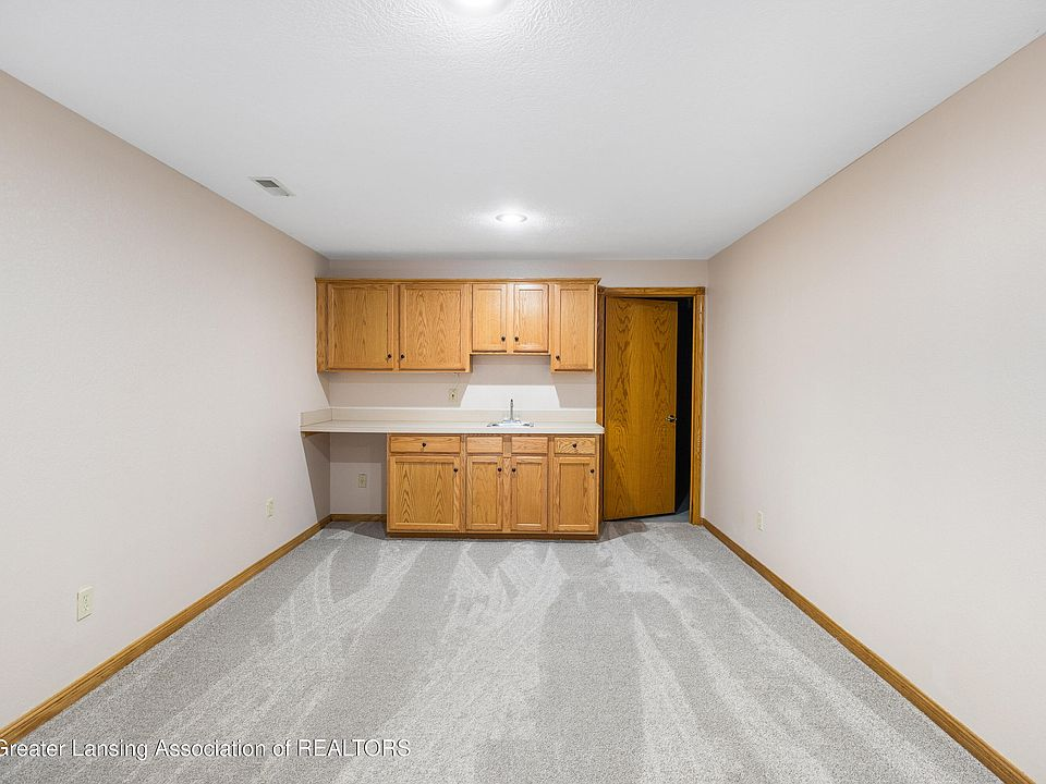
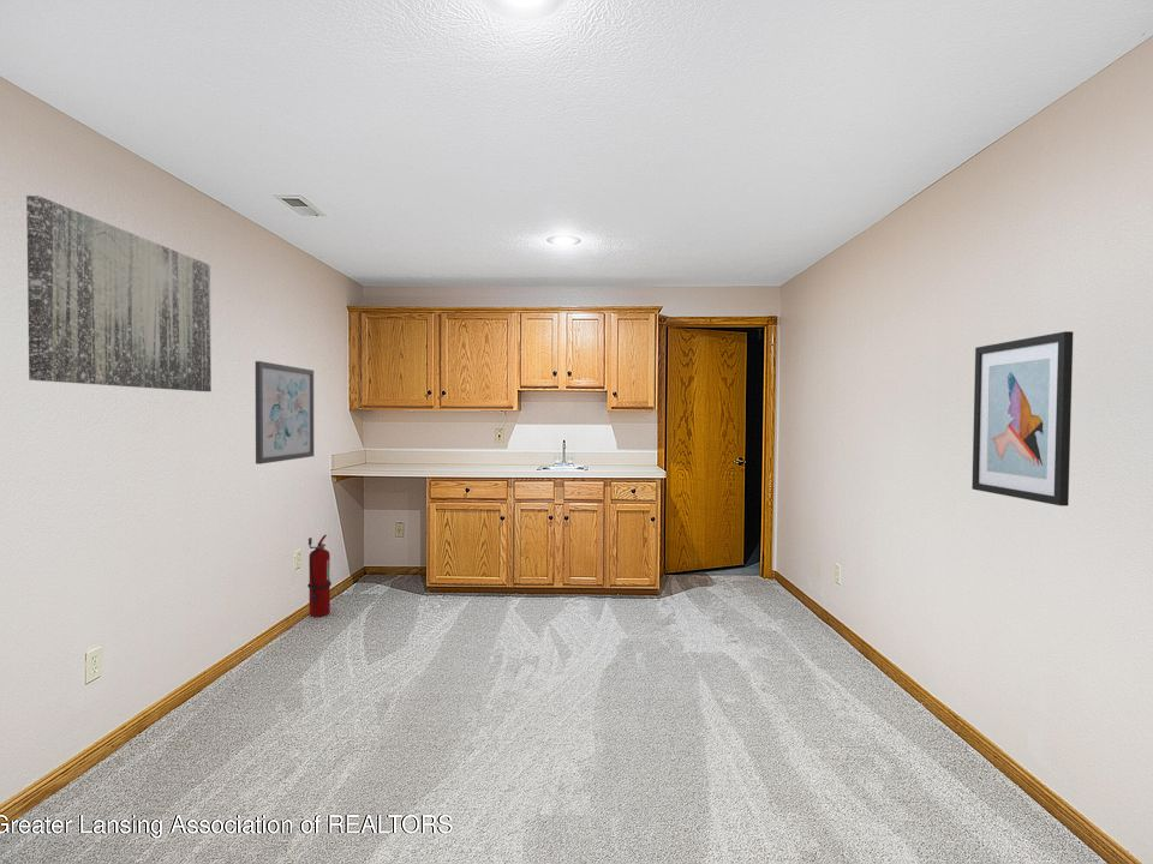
+ wall art (287, 413)
+ fire extinguisher (318, 576)
+ wall art (1017, 419)
+ wall art (136, 312)
